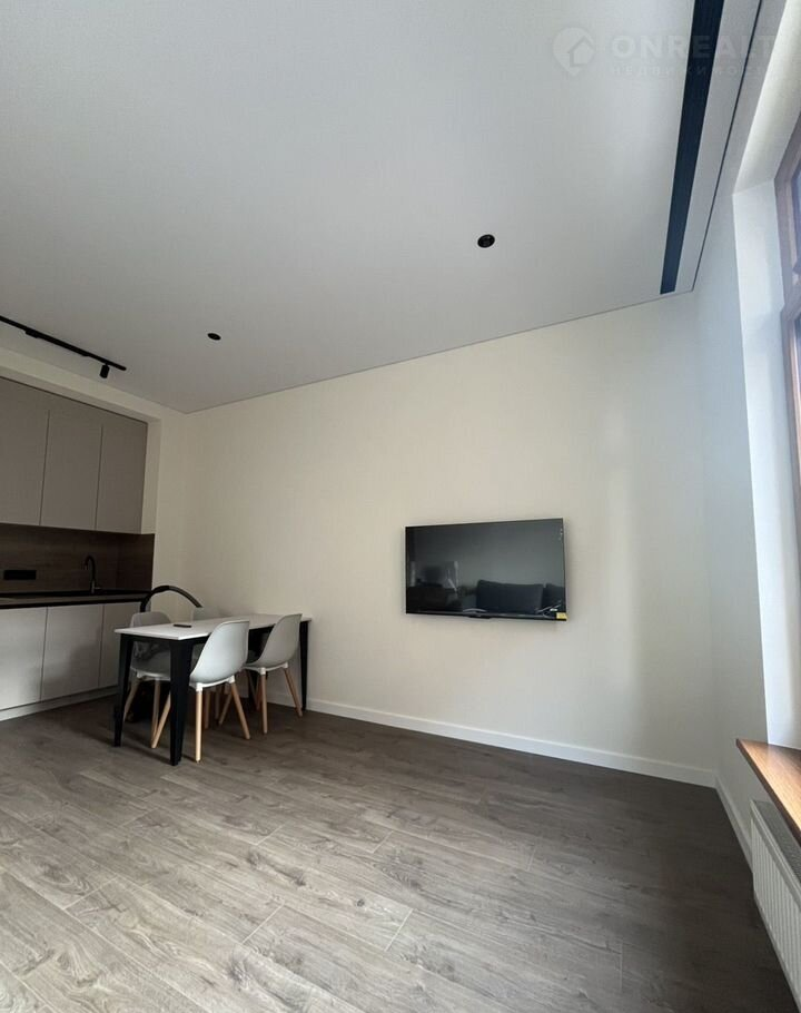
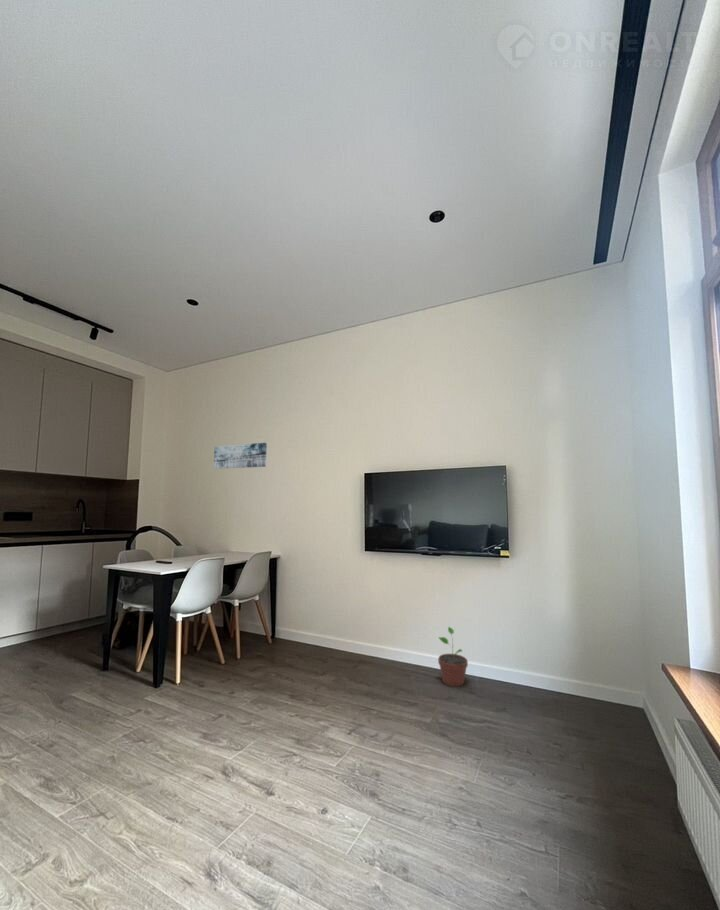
+ wall art (239, 456)
+ potted plant (452, 655)
